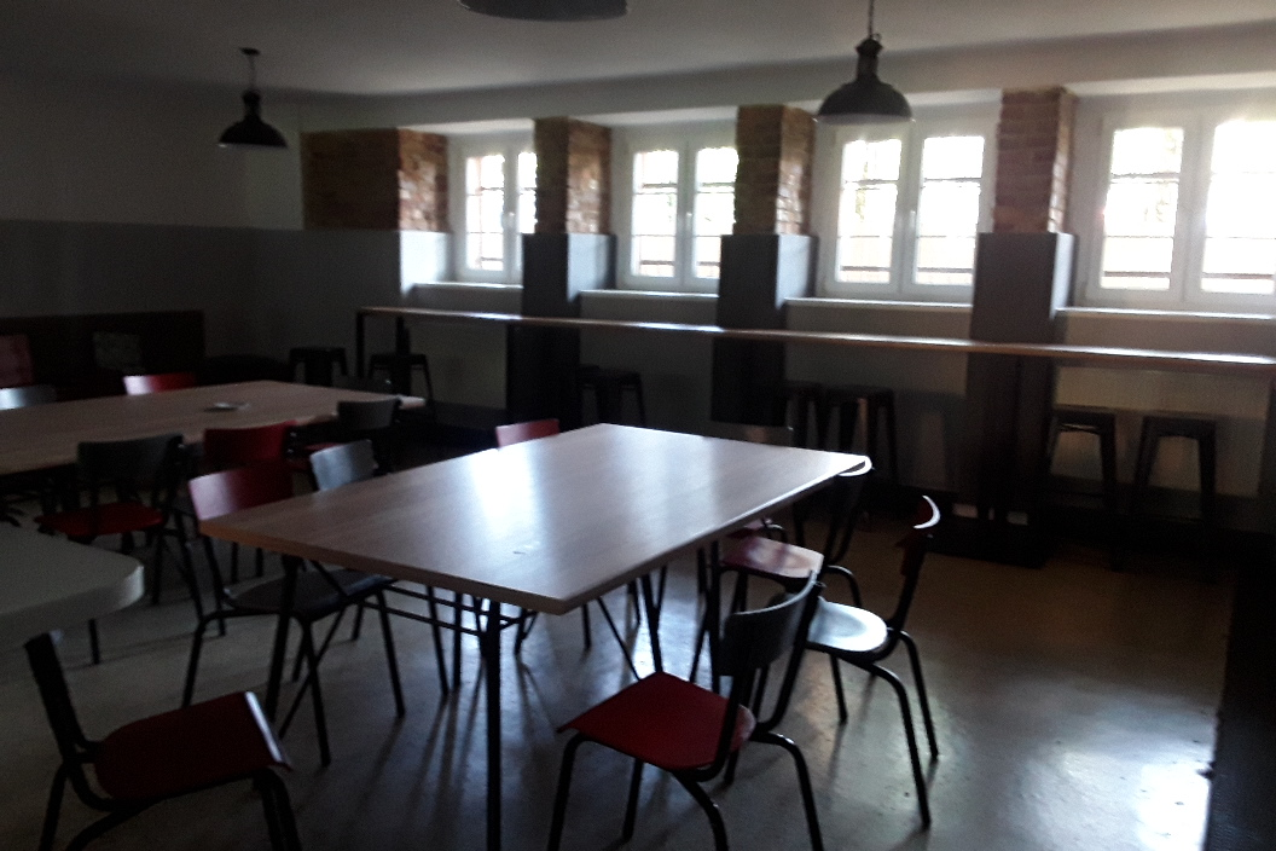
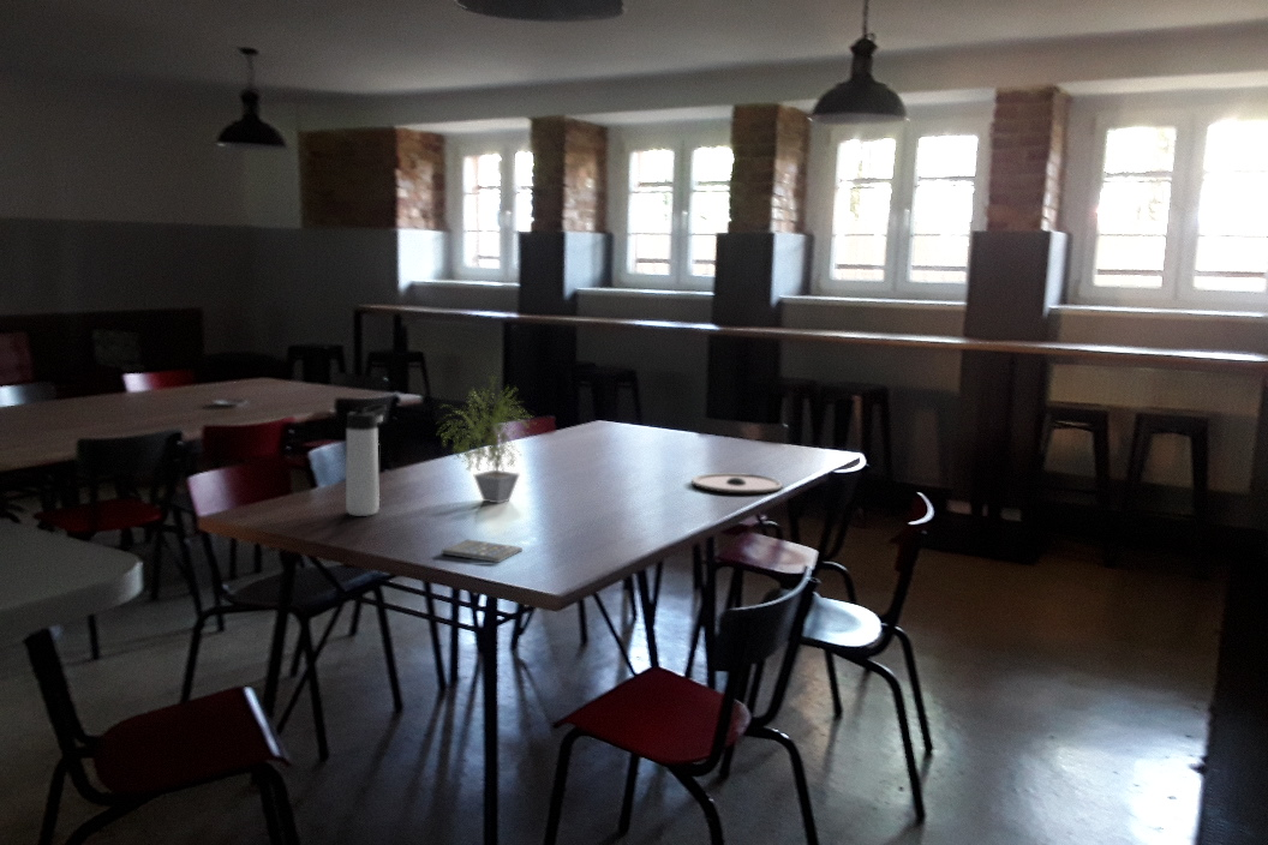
+ potted plant (488, 439)
+ plate (736, 480)
+ smartphone (482, 550)
+ thermos bottle (367, 459)
